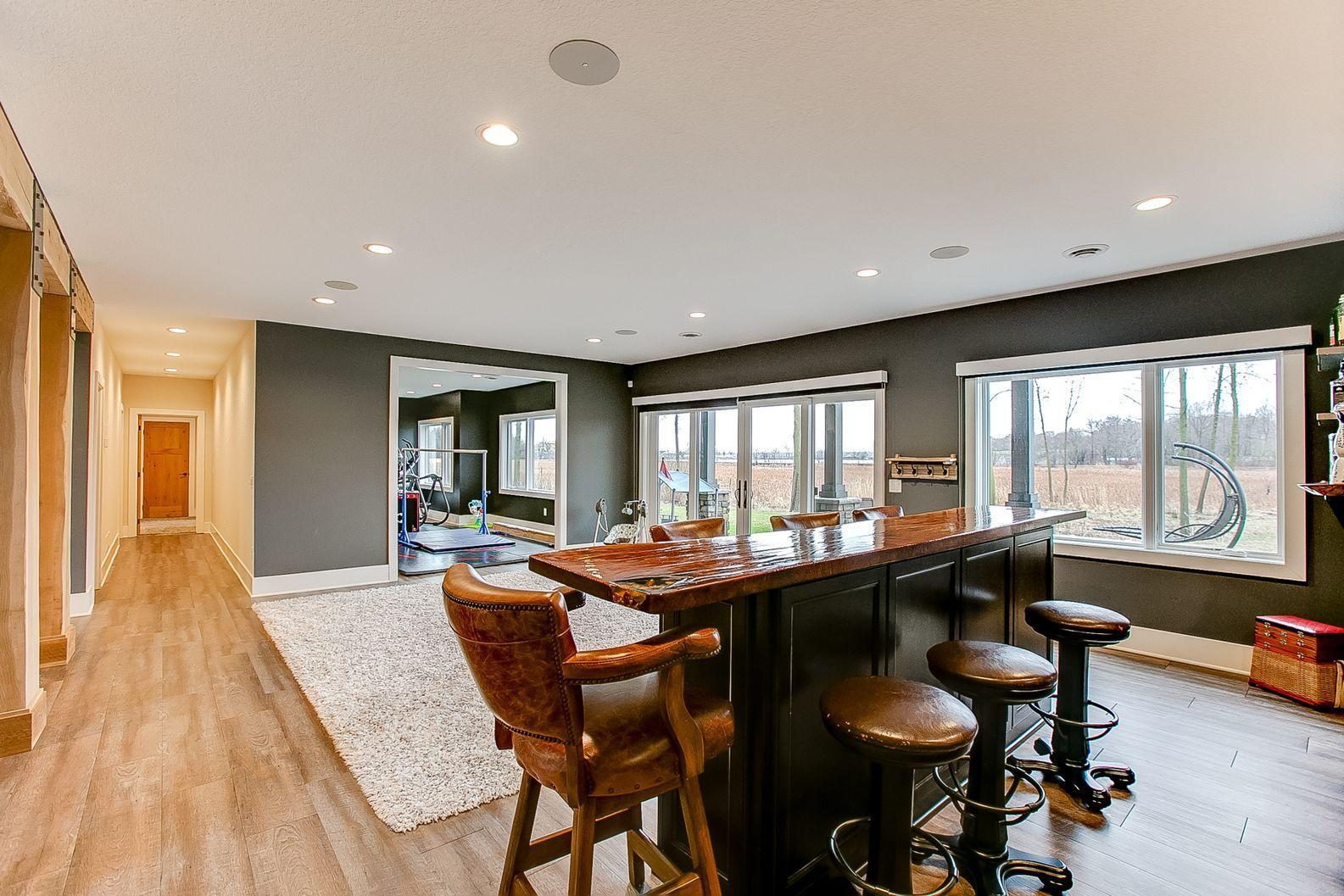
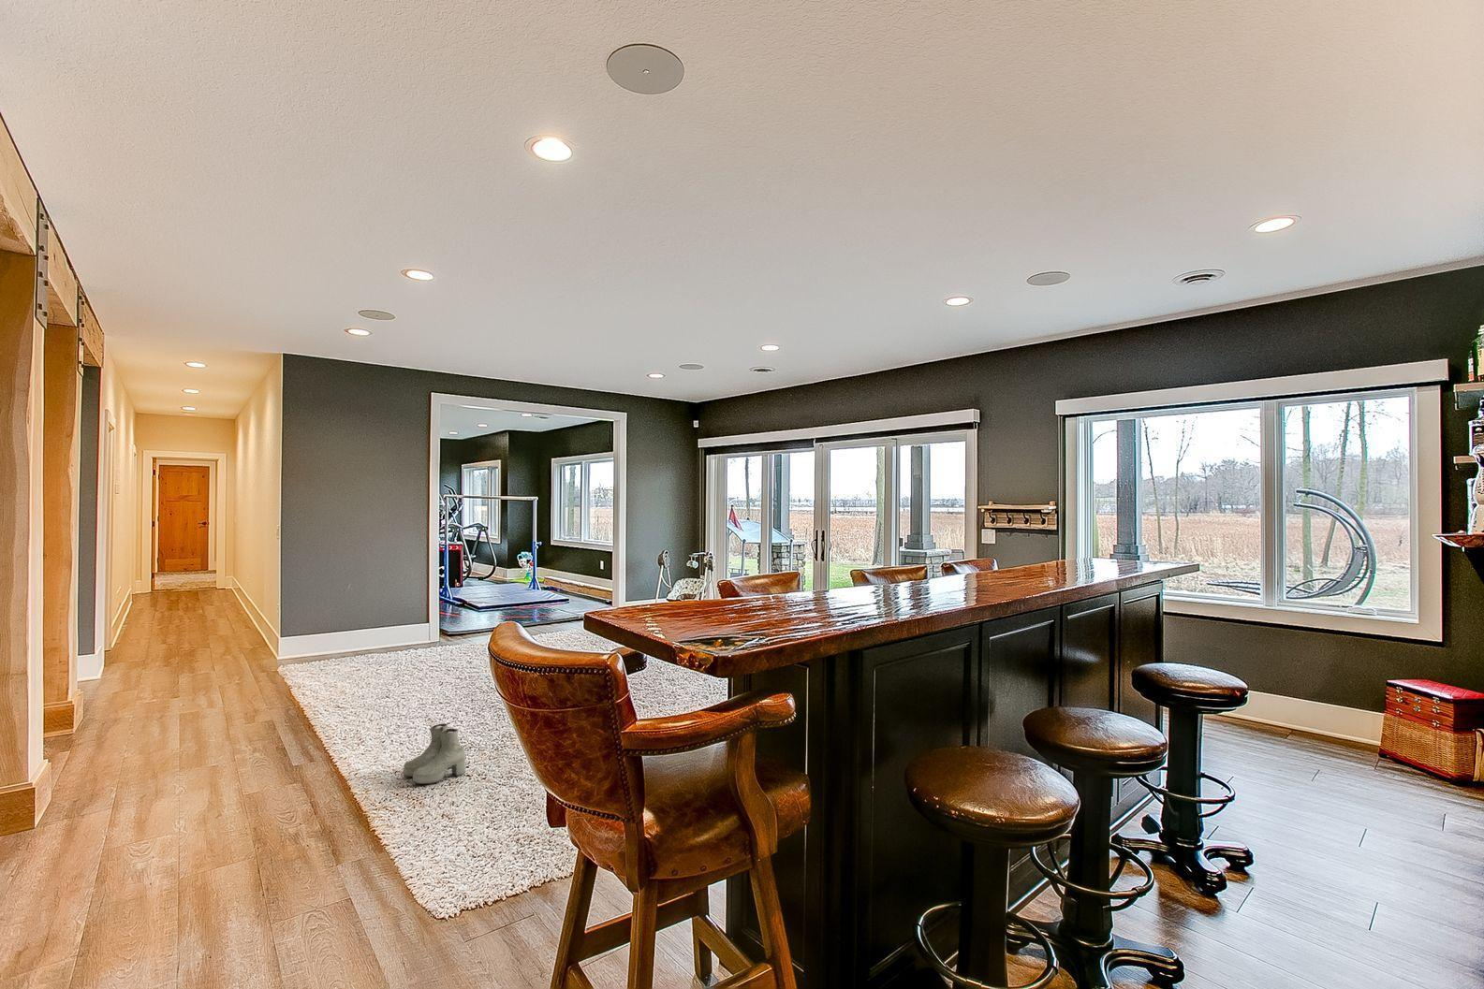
+ boots (434, 752)
